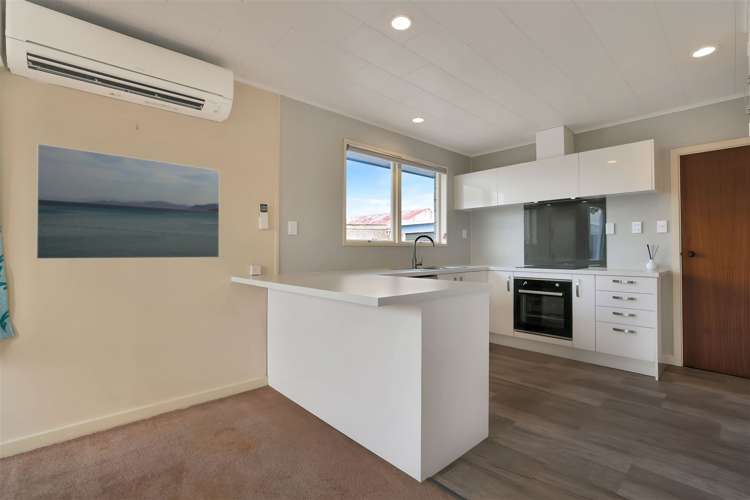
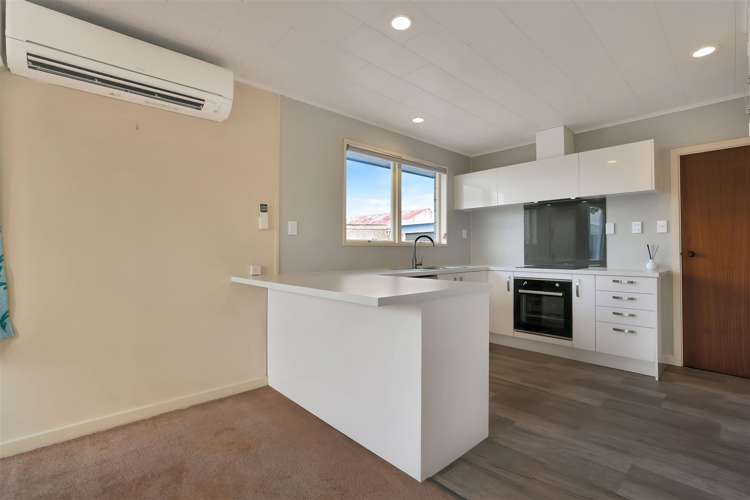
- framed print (140, 208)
